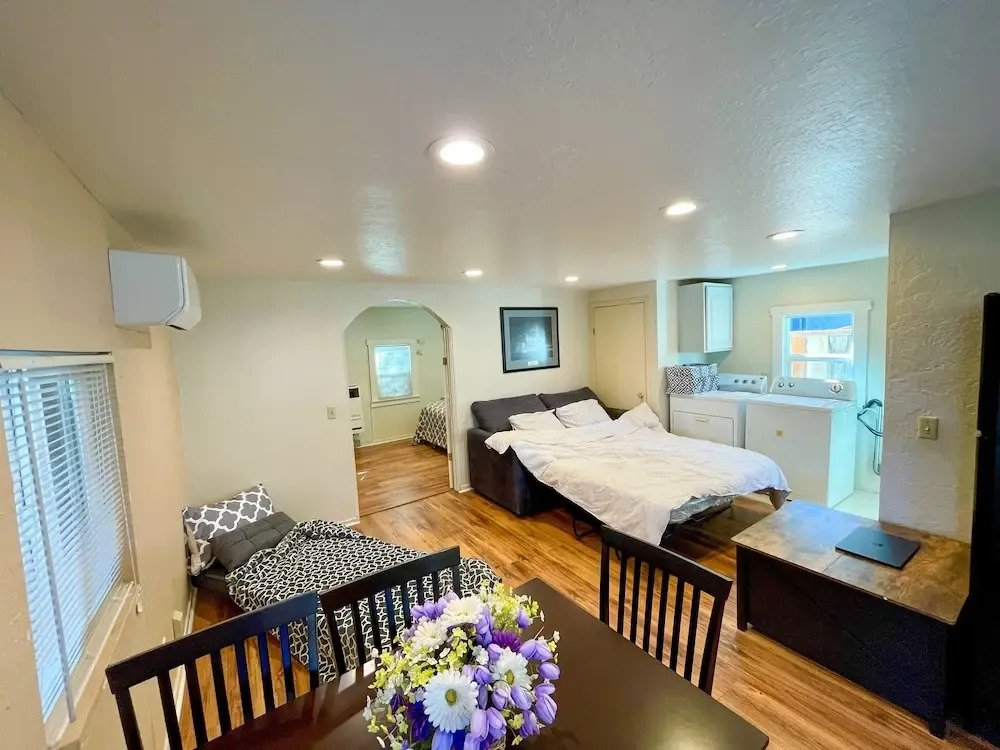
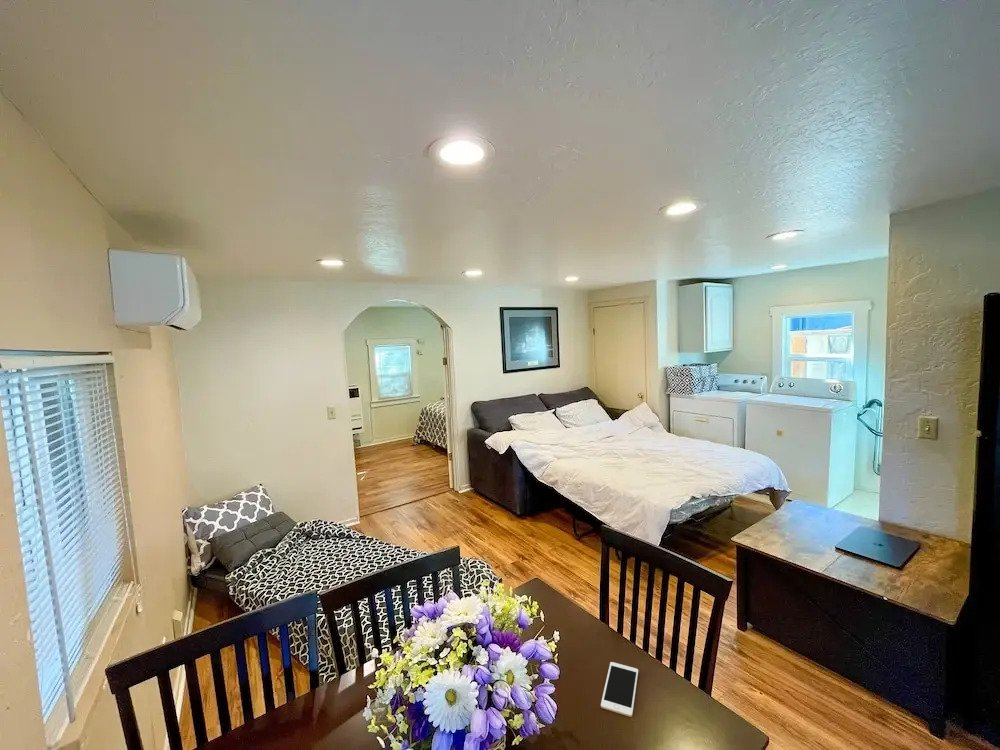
+ cell phone (620, 687)
